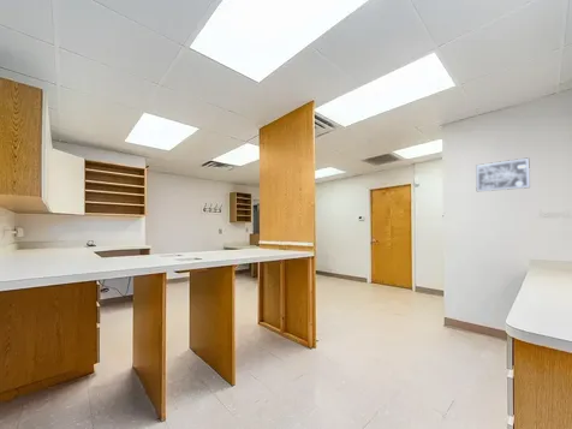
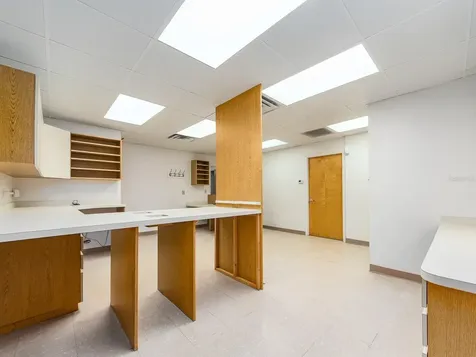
- wall art (501, 175)
